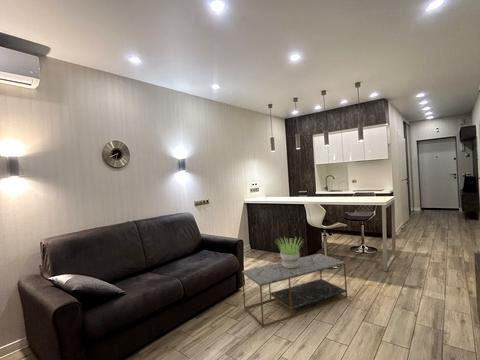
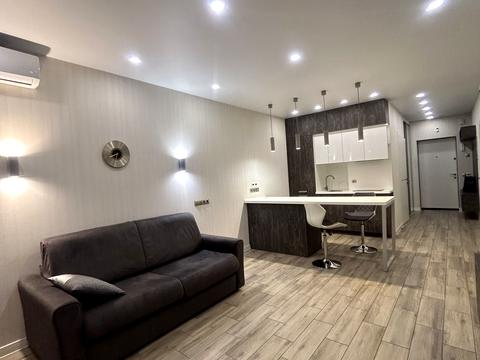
- potted plant (289, 252)
- coffee table (295, 286)
